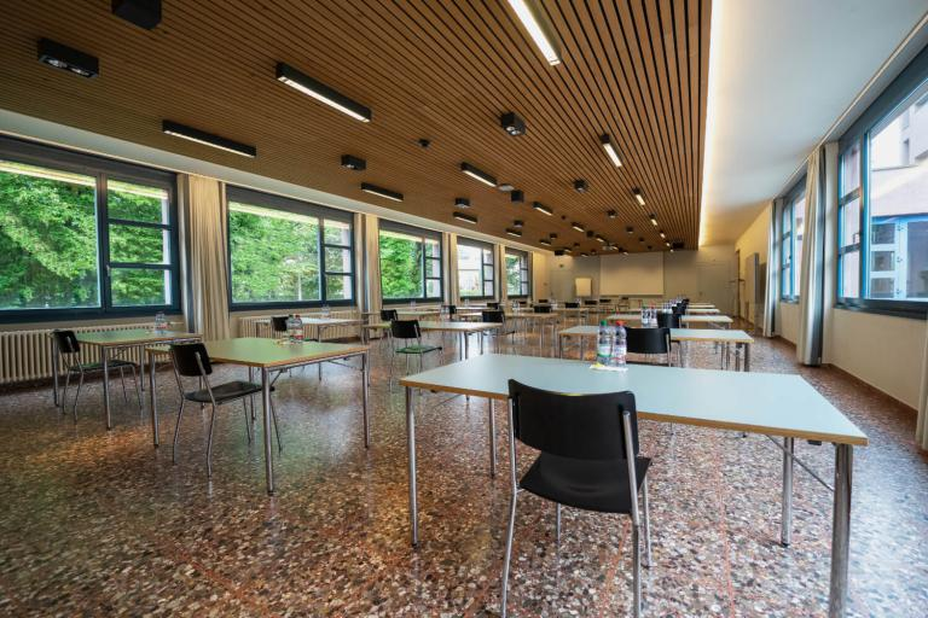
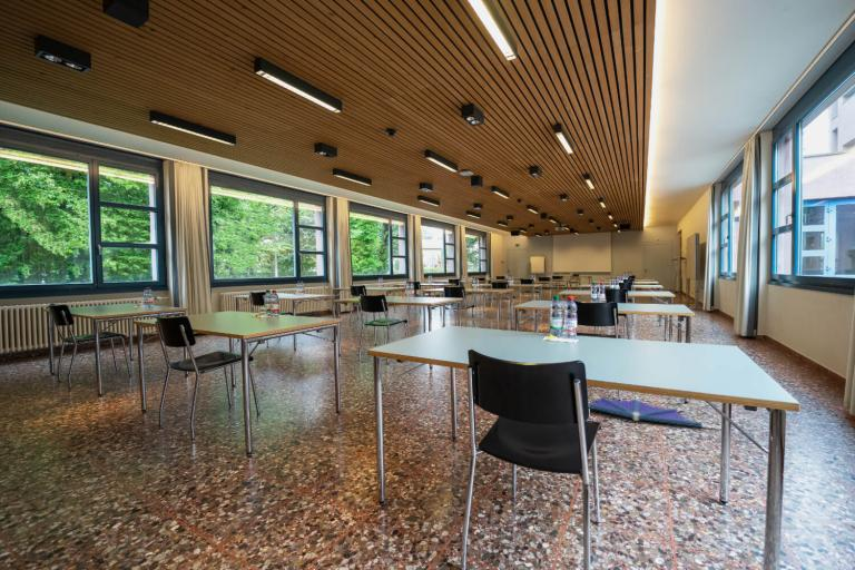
+ umbrella (632, 405)
